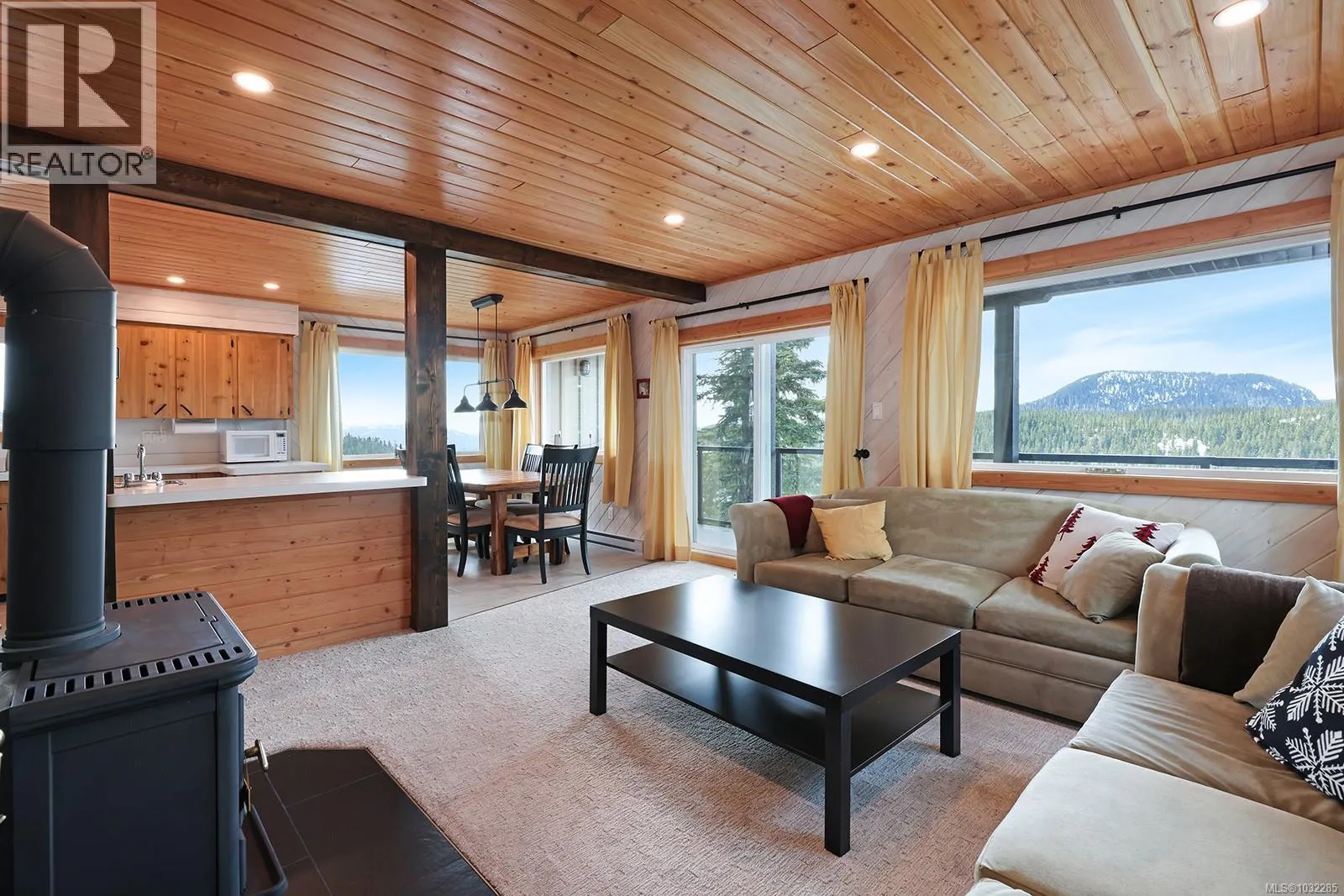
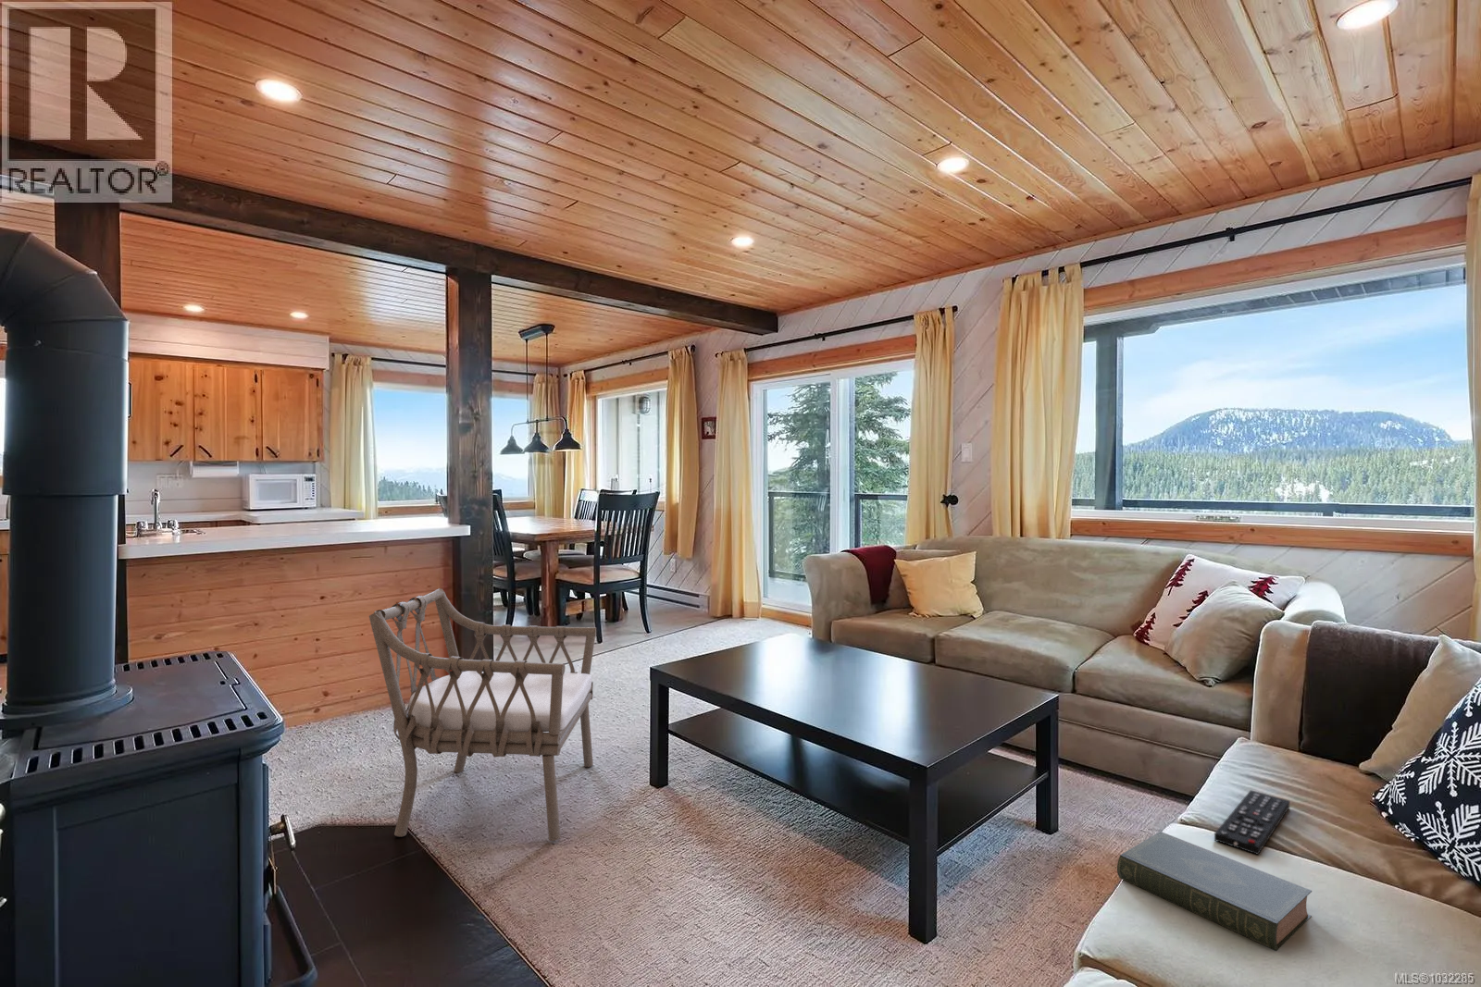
+ book (1210, 885)
+ armchair (491, 697)
+ remote control (1253, 818)
